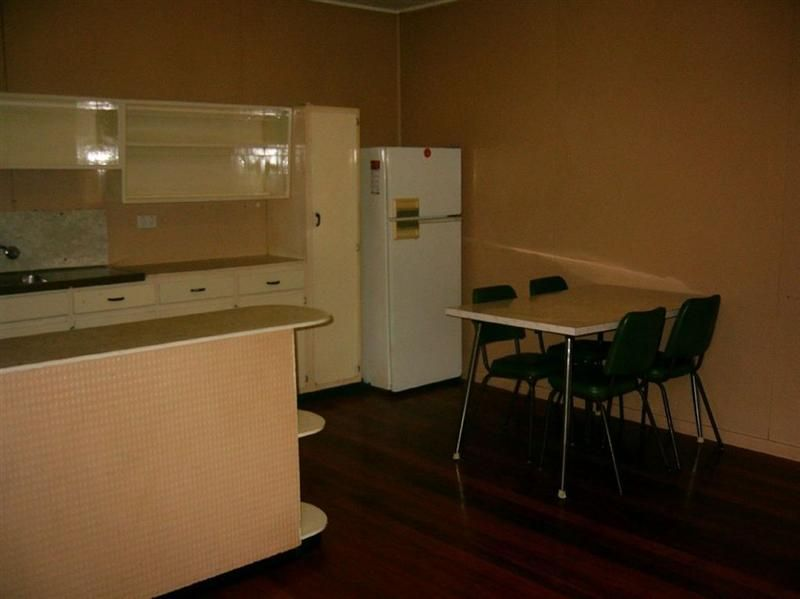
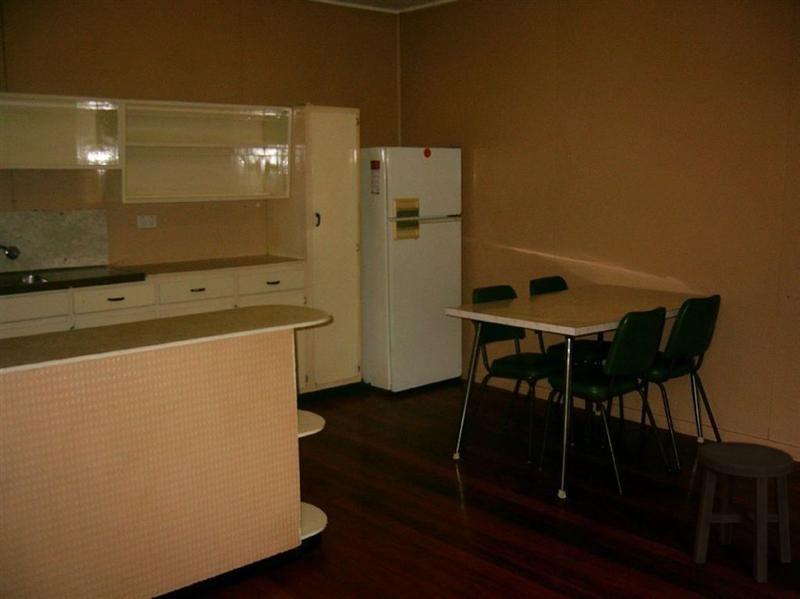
+ stool (741, 510)
